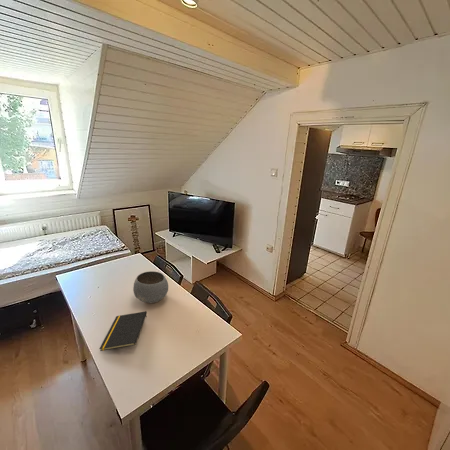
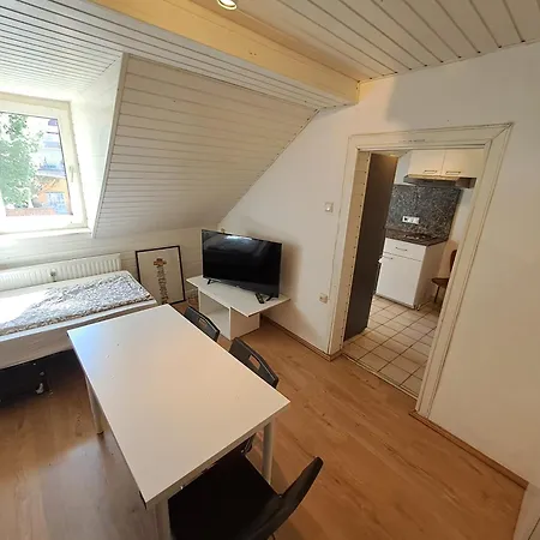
- notepad (125, 329)
- bowl (151, 288)
